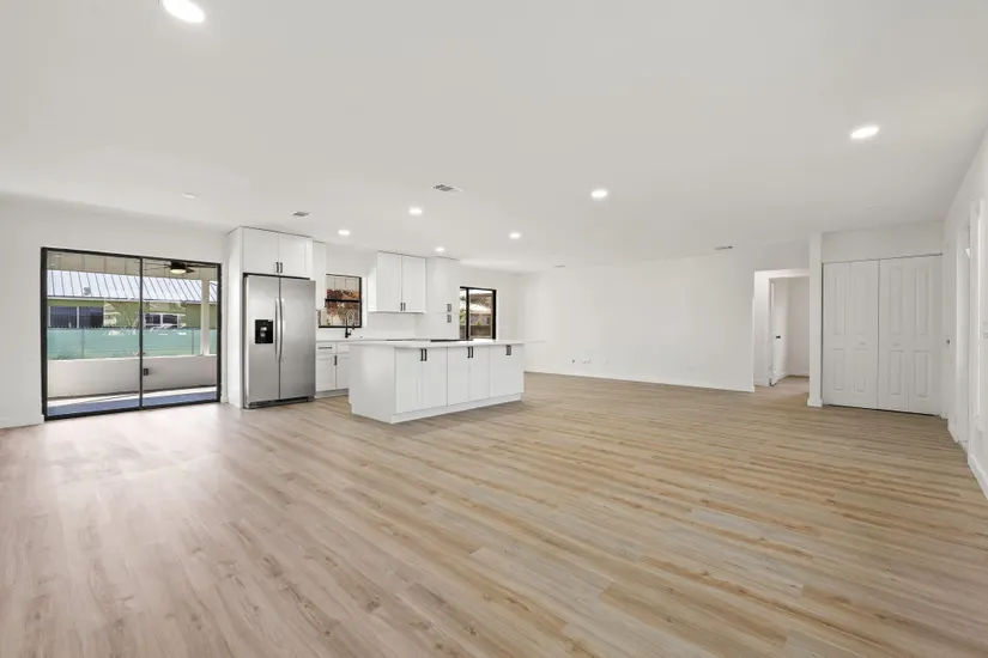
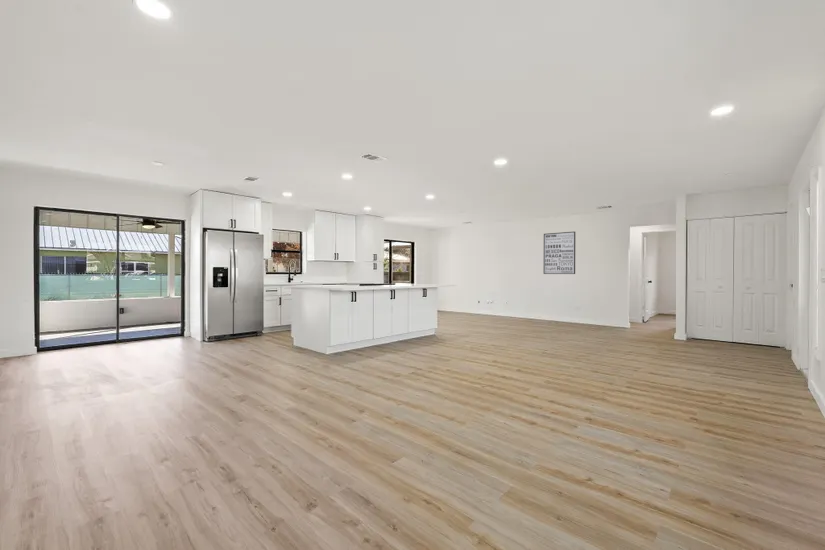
+ wall art (559, 253)
